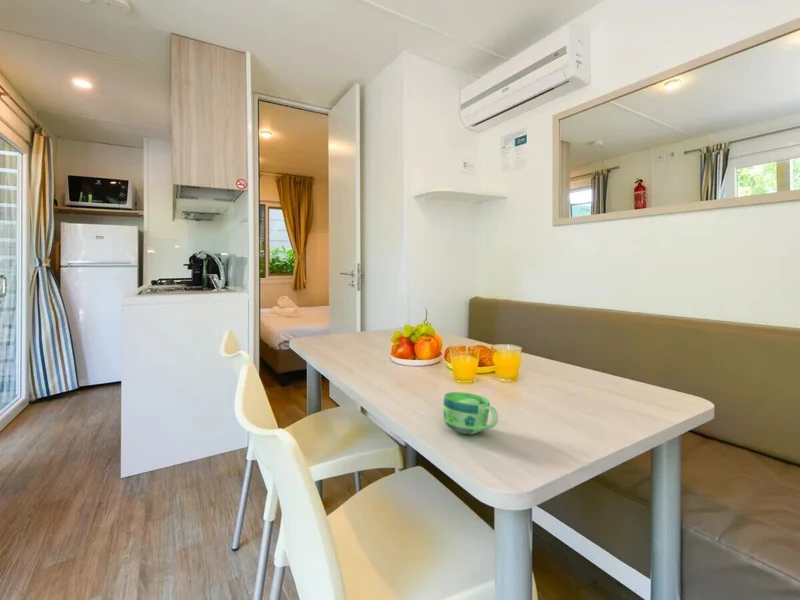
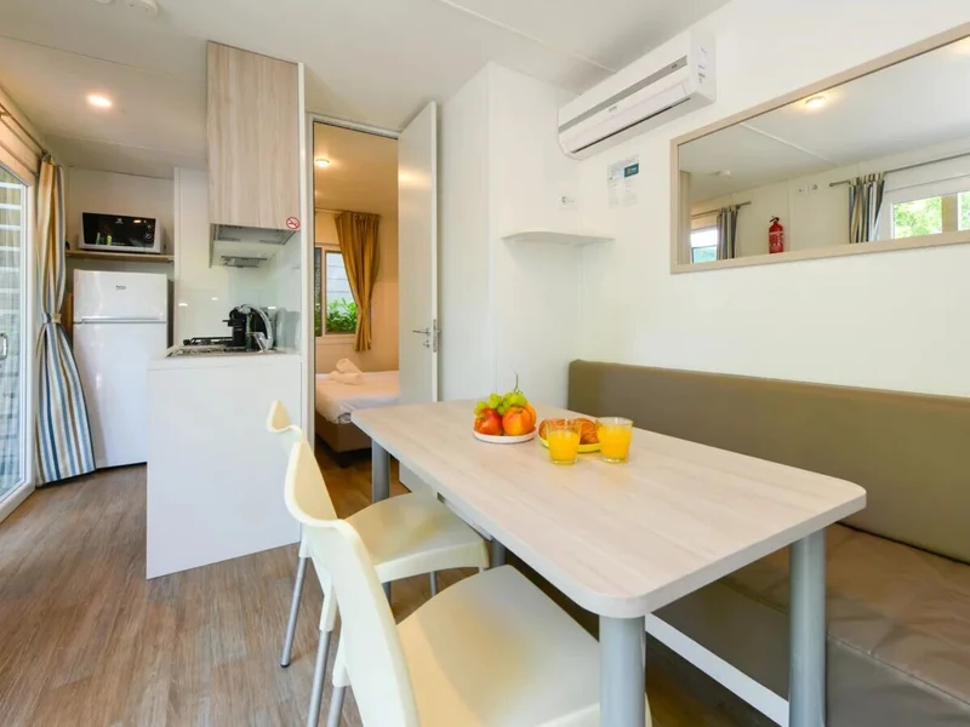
- cup (472, 414)
